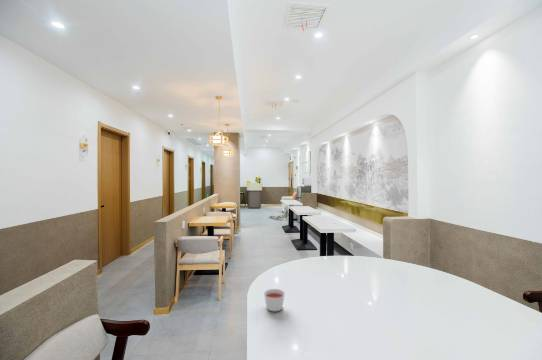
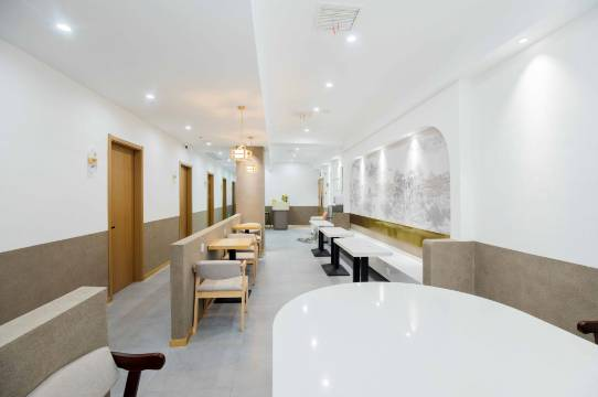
- candle (274, 300)
